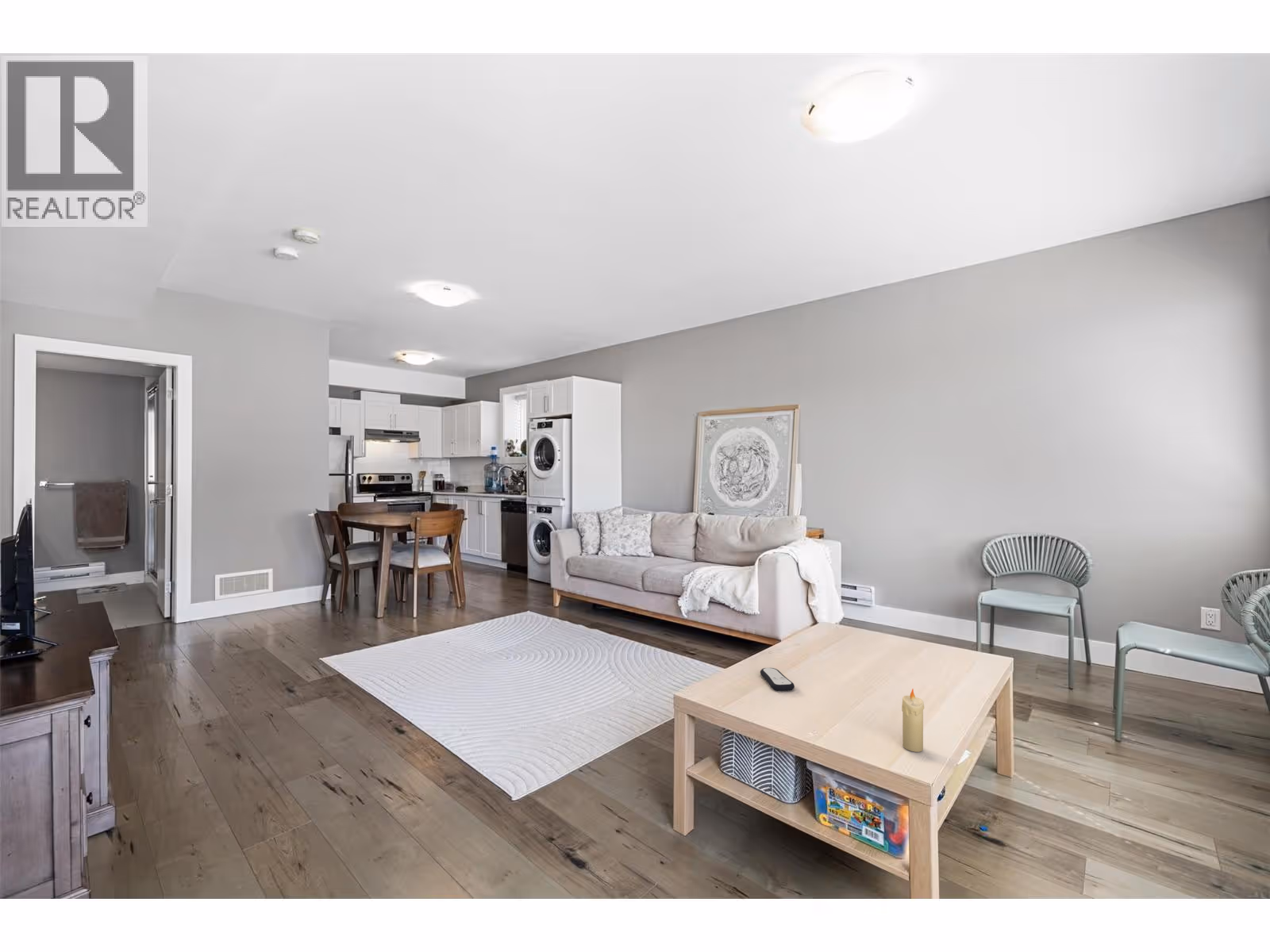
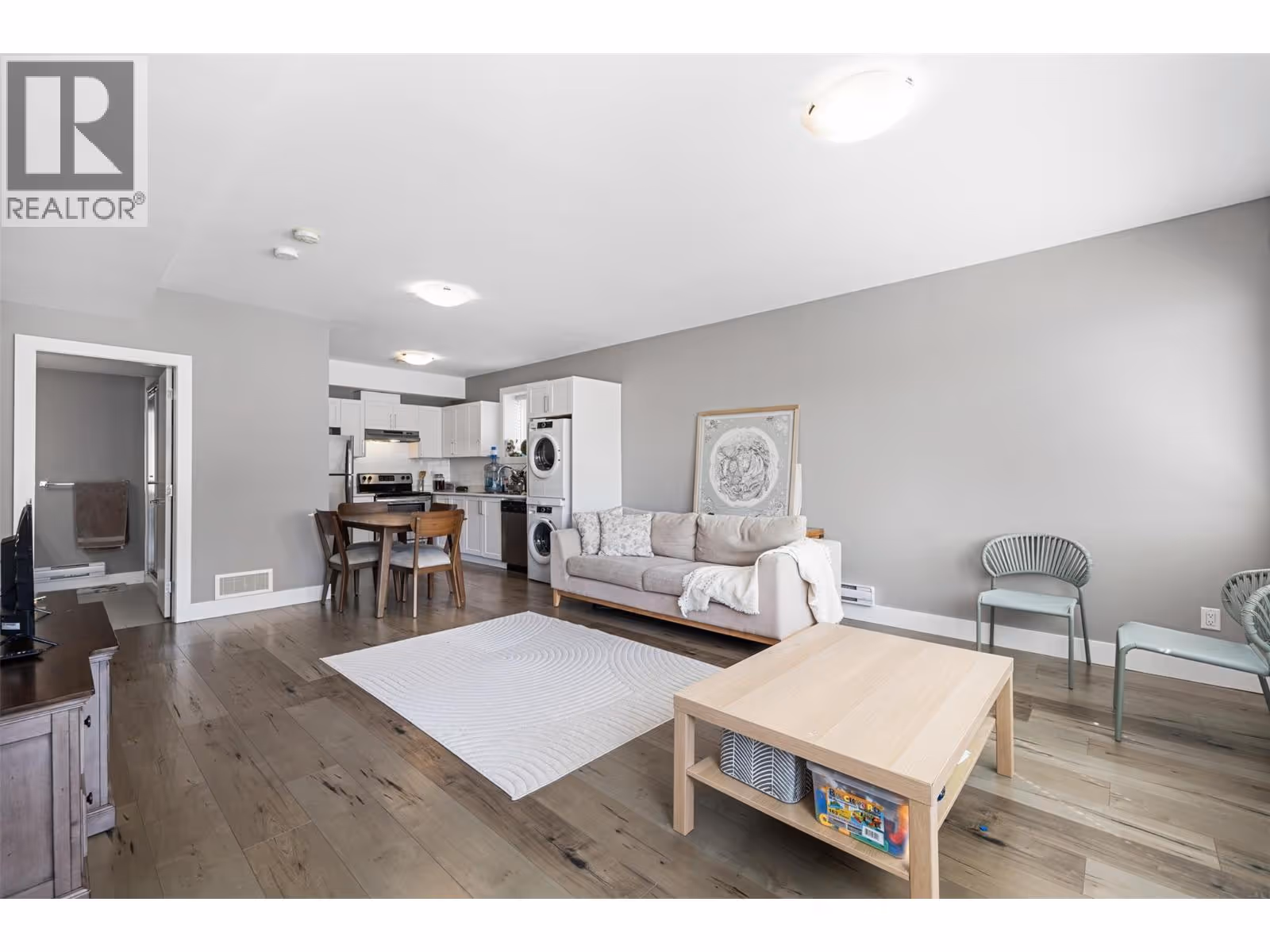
- candle (913, 718)
- remote control (775, 678)
